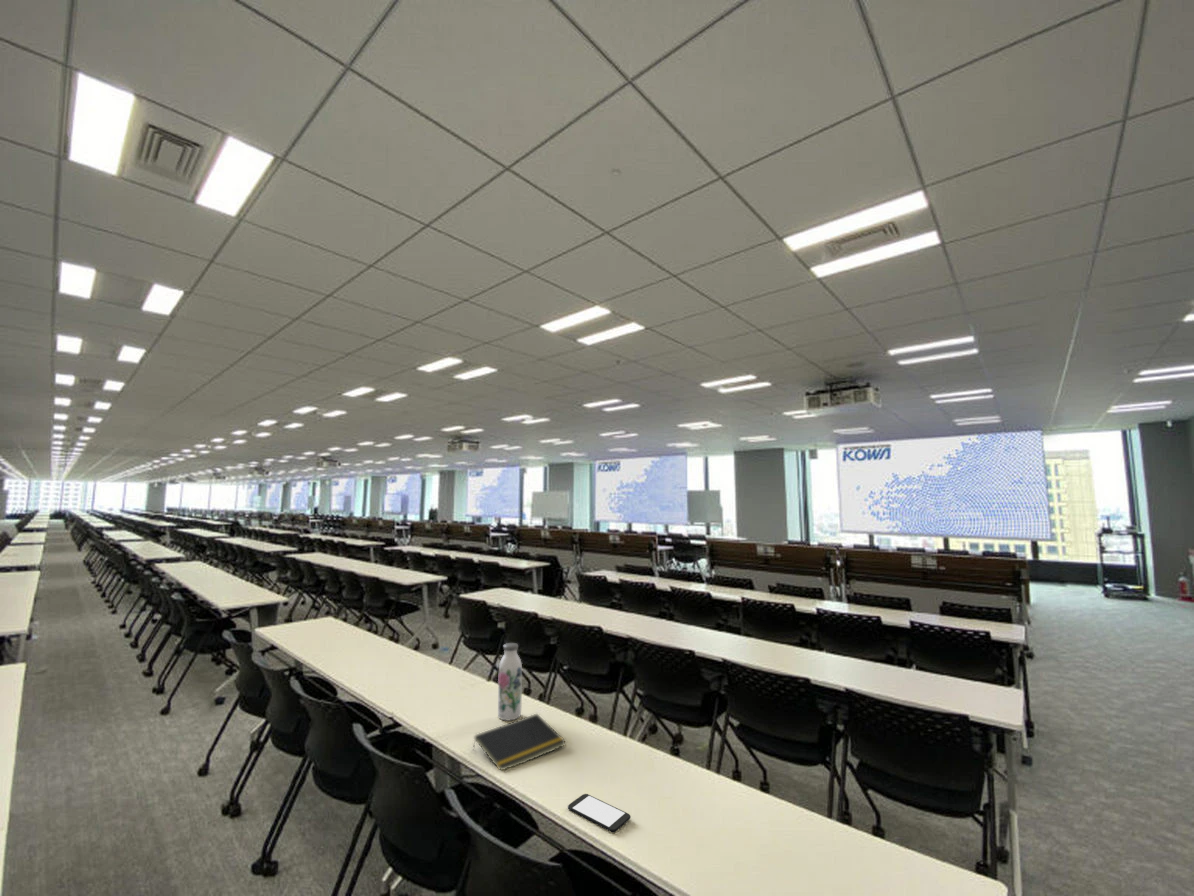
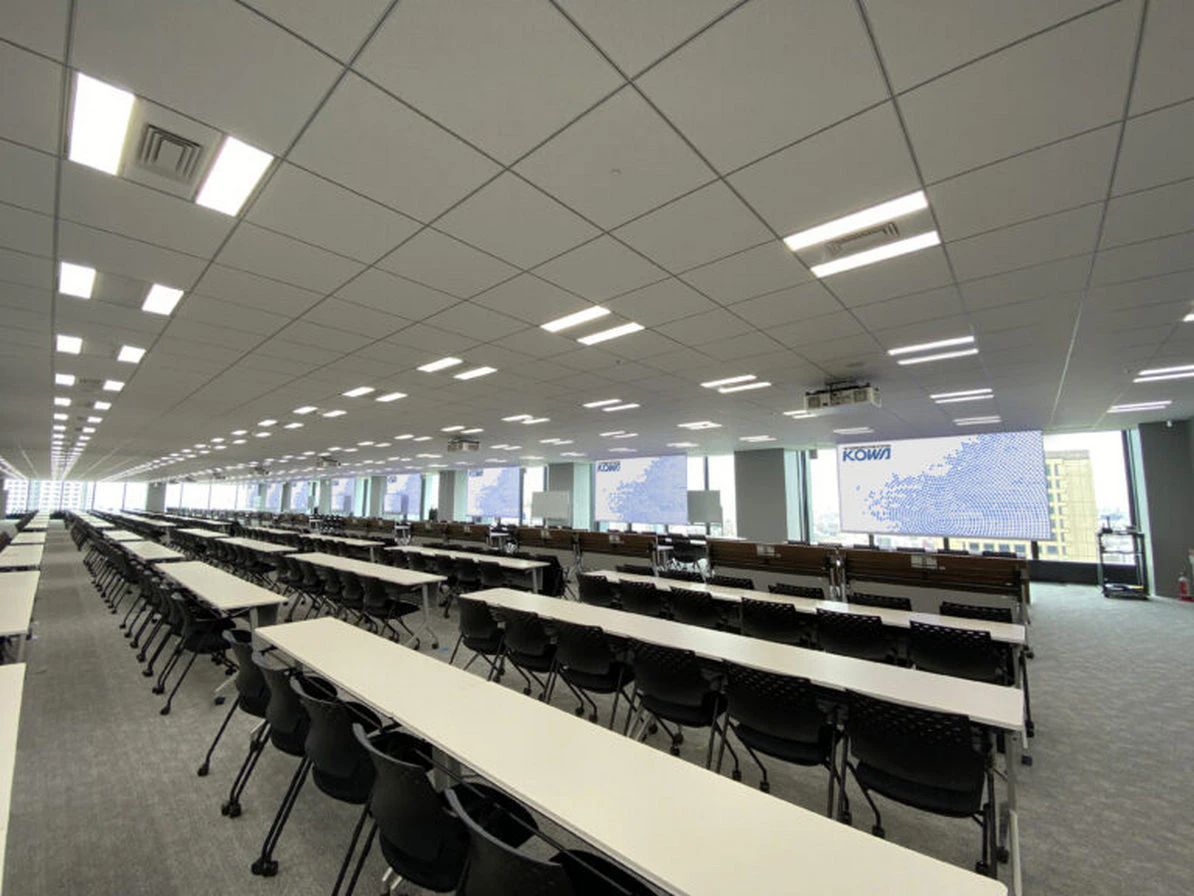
- smartphone (598, 811)
- water bottle (510, 679)
- notepad (520, 740)
